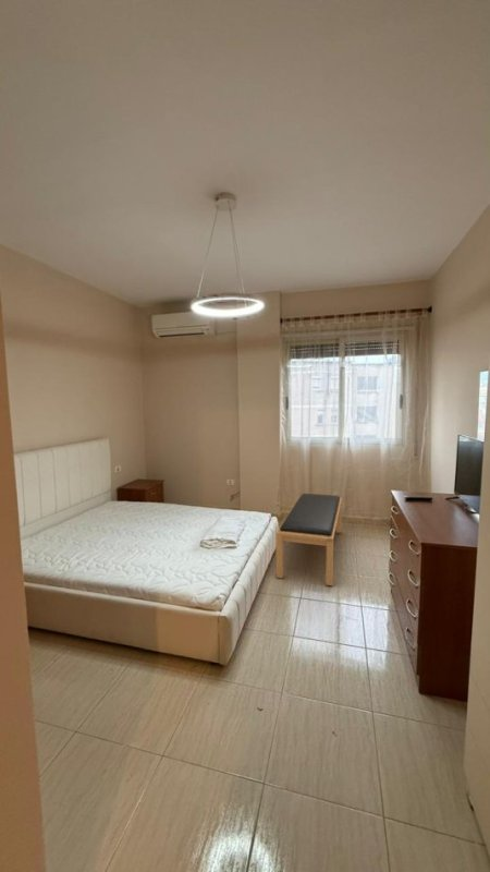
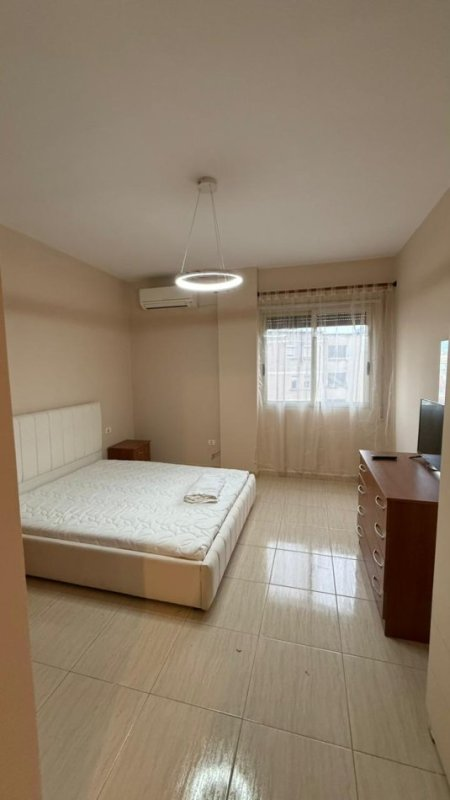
- bench (314, 529)
